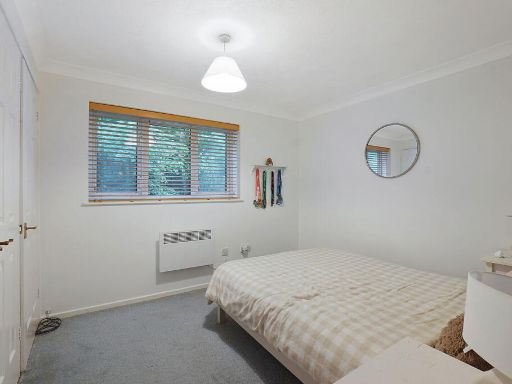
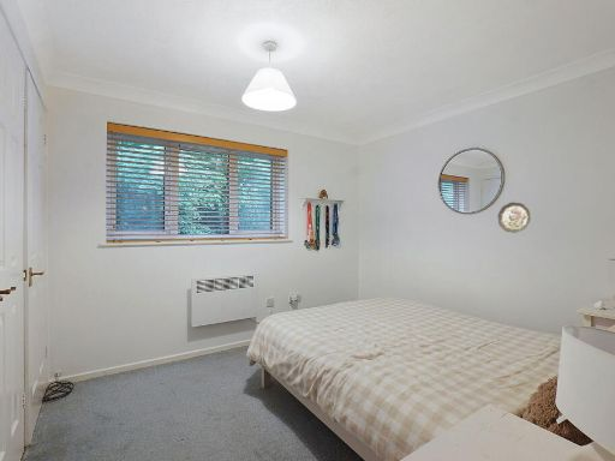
+ decorative plate (514, 217)
